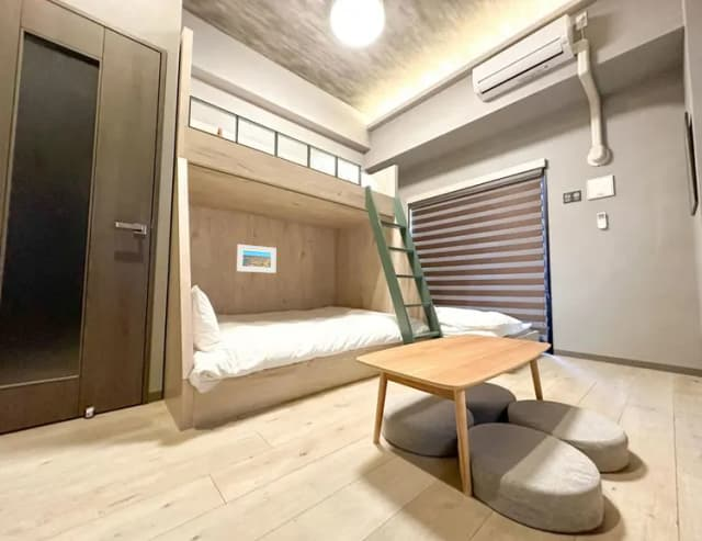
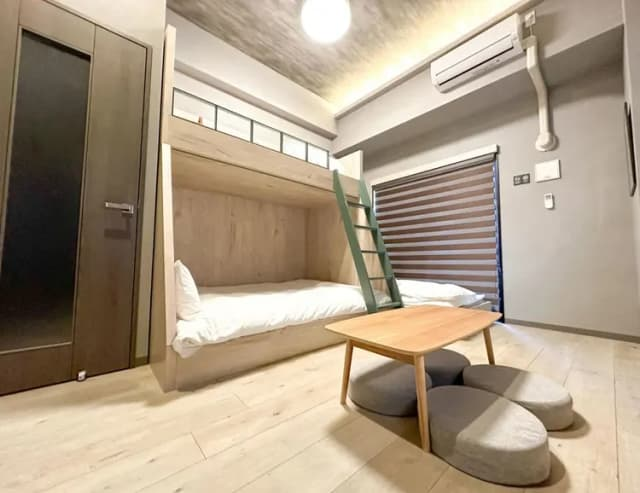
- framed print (257, 259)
